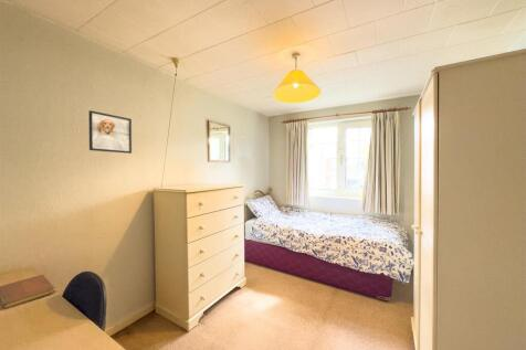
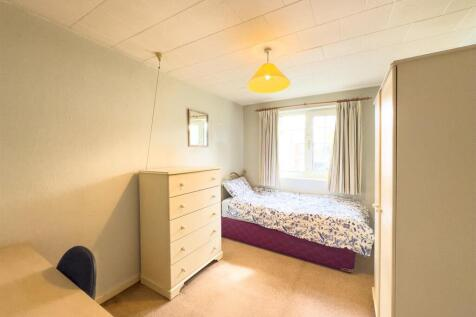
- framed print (112, 132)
- notebook (25, 289)
